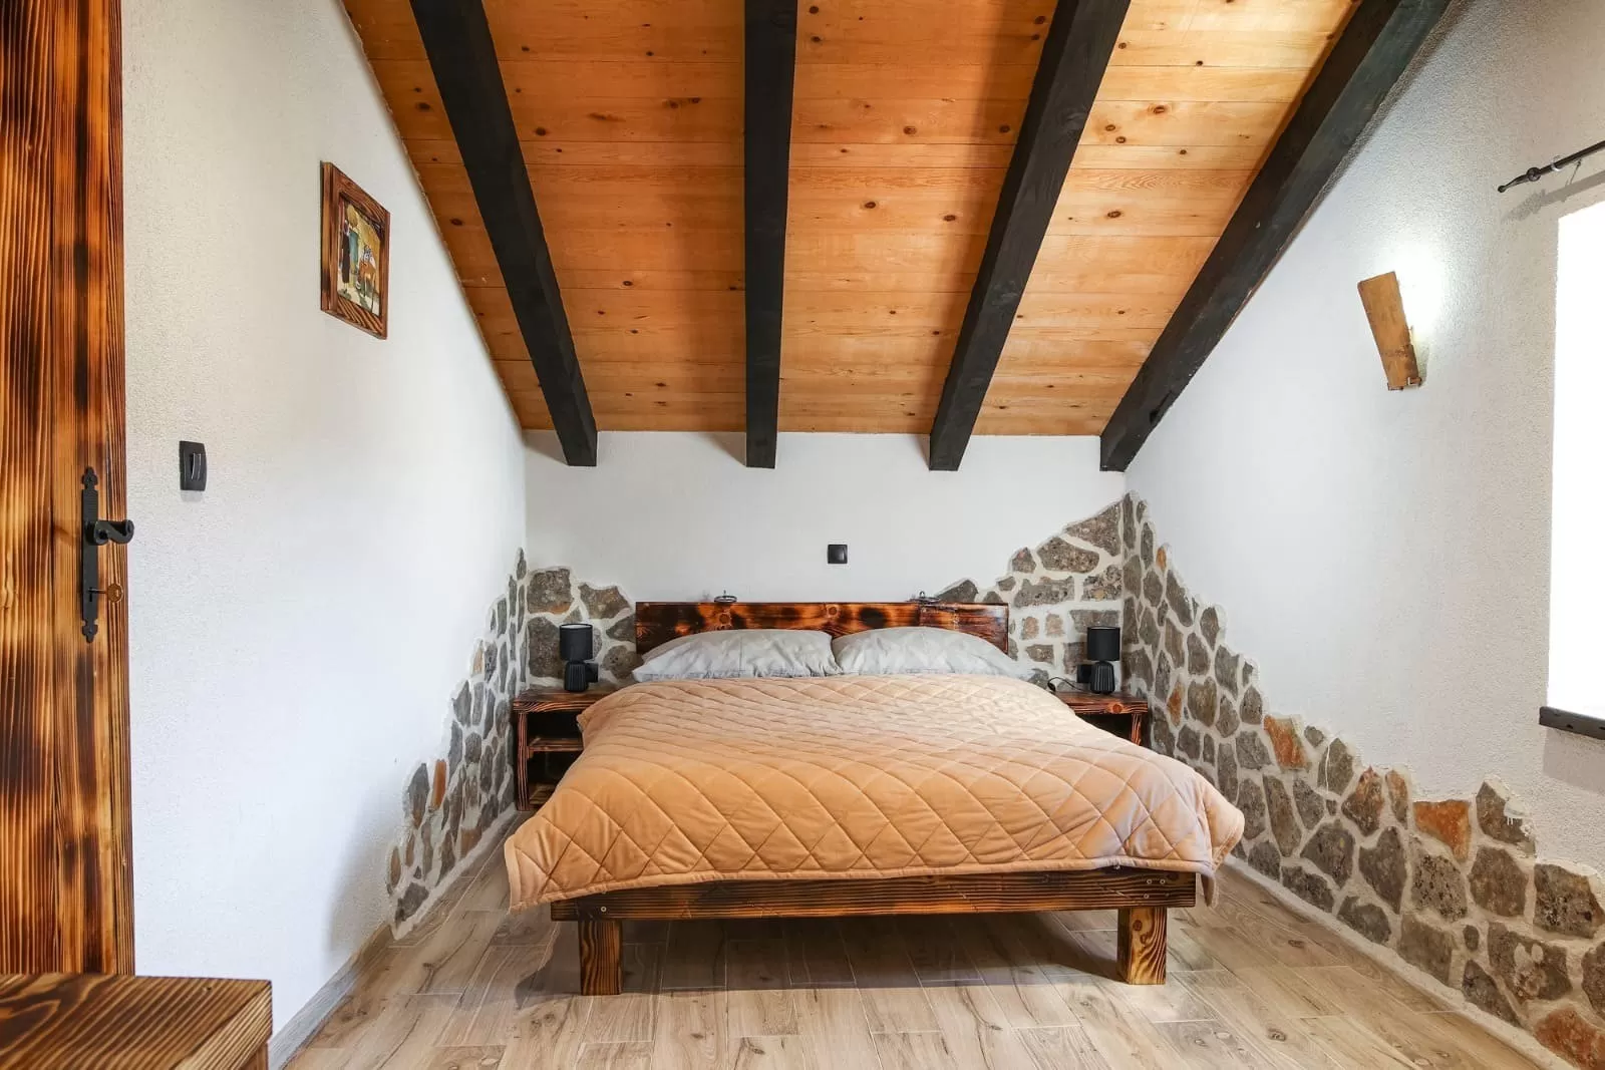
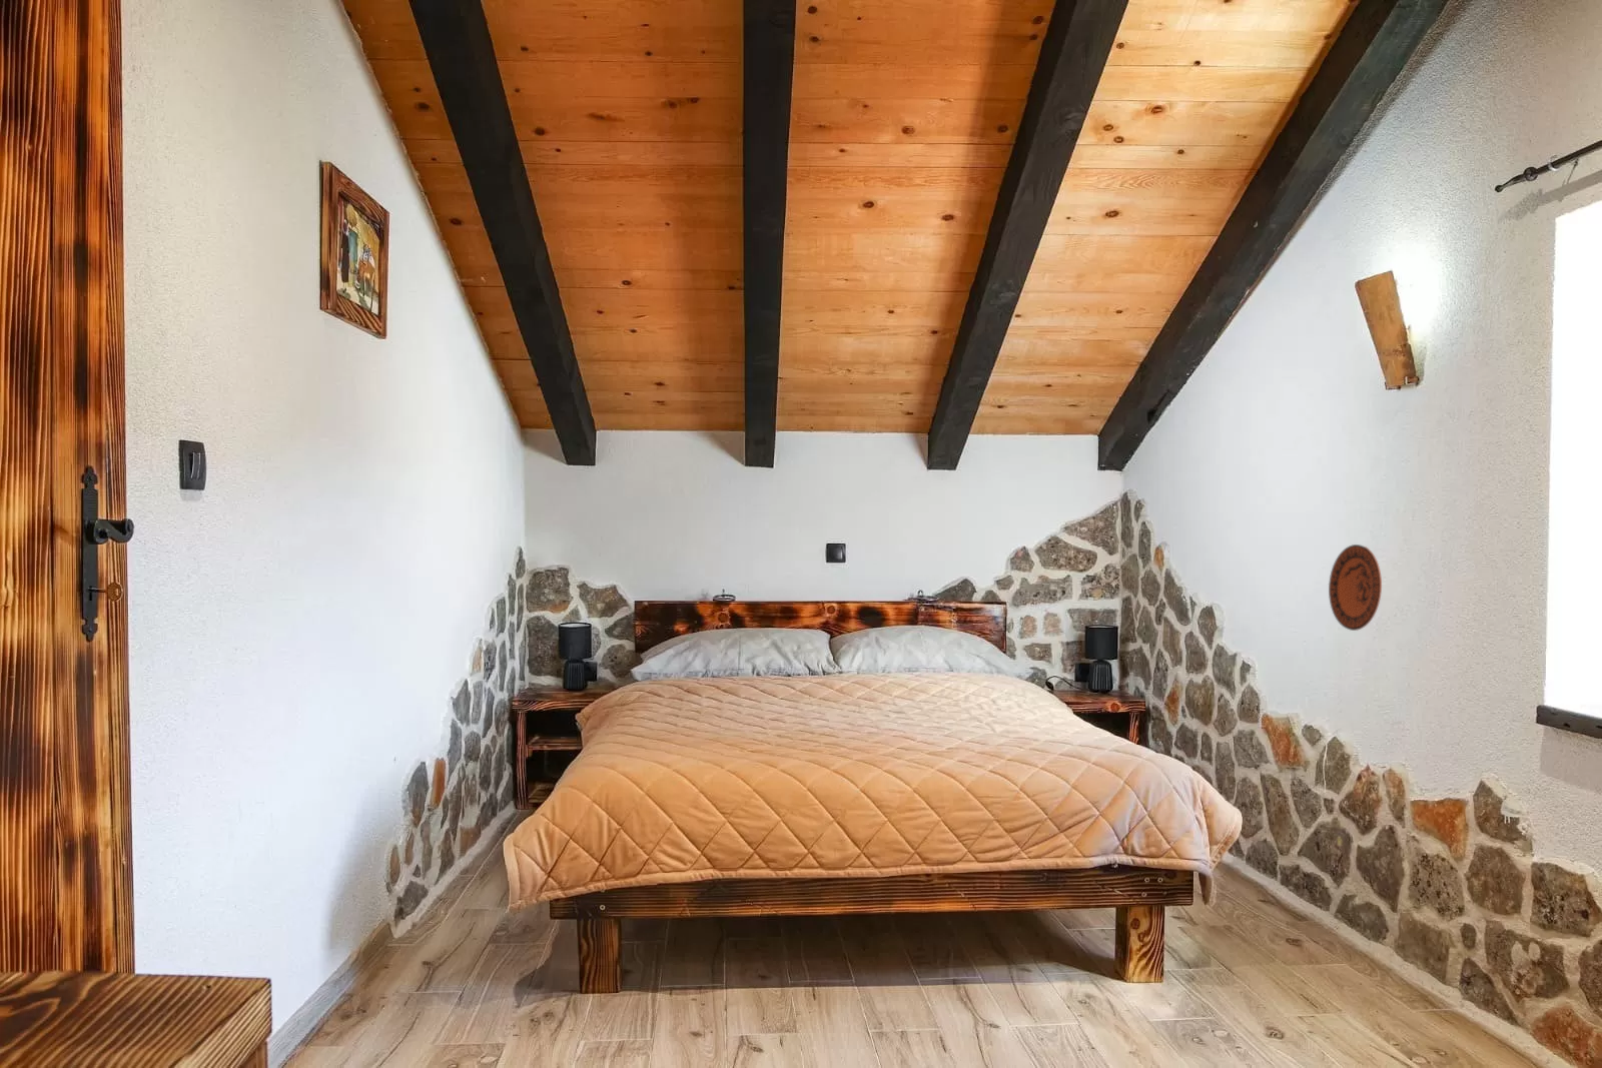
+ decorative plate (1355, 586)
